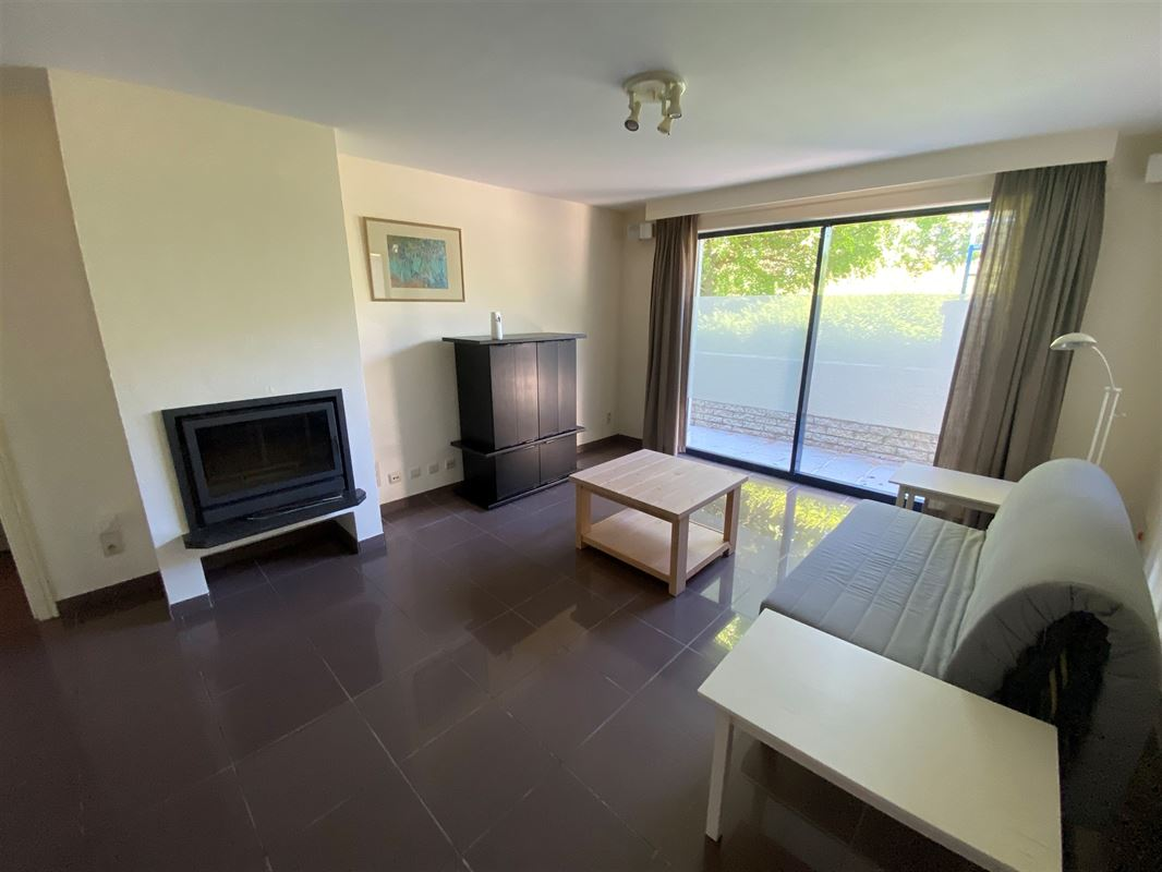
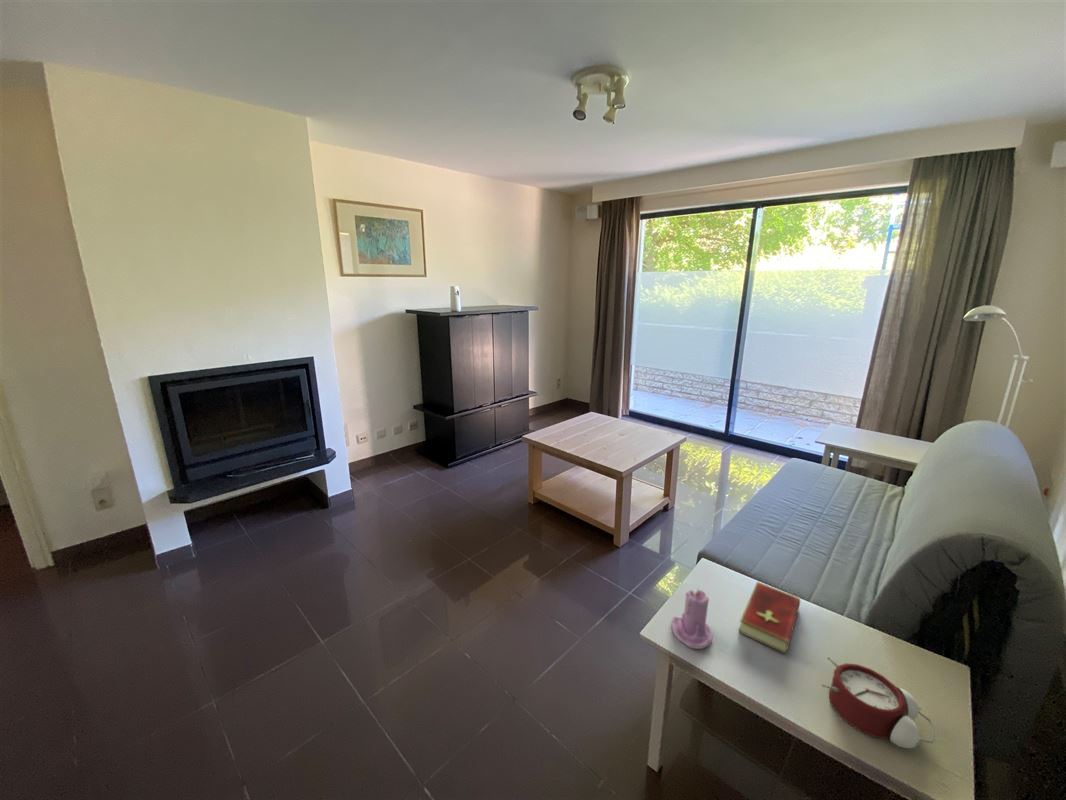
+ hardcover book (770, 614)
+ alarm clock (876, 698)
+ candle (695, 611)
